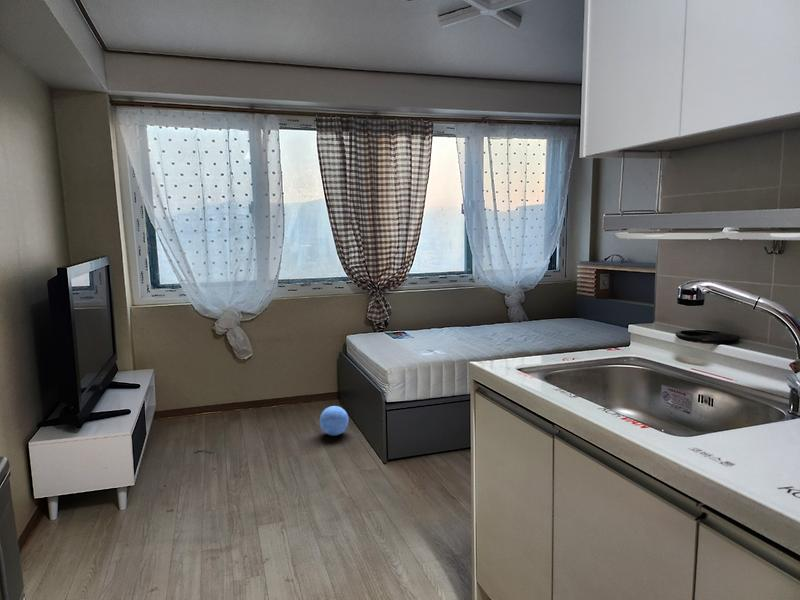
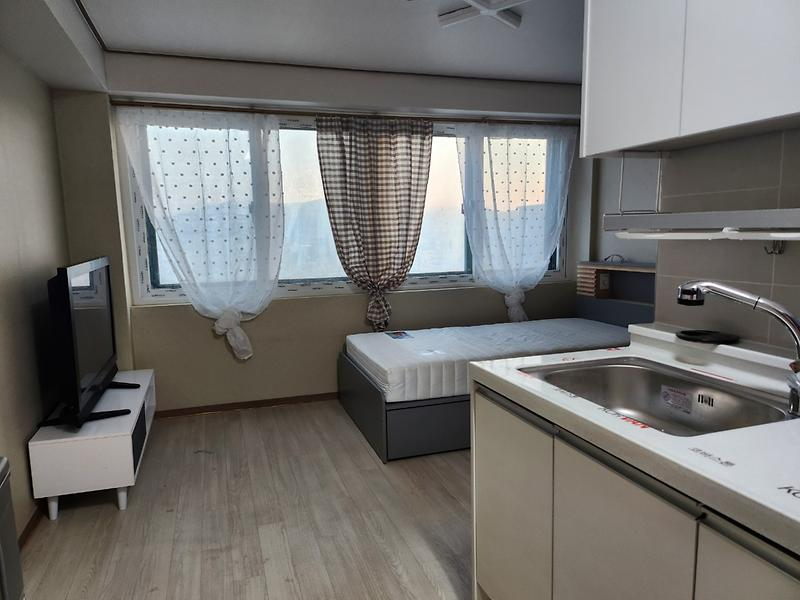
- ball (334, 420)
